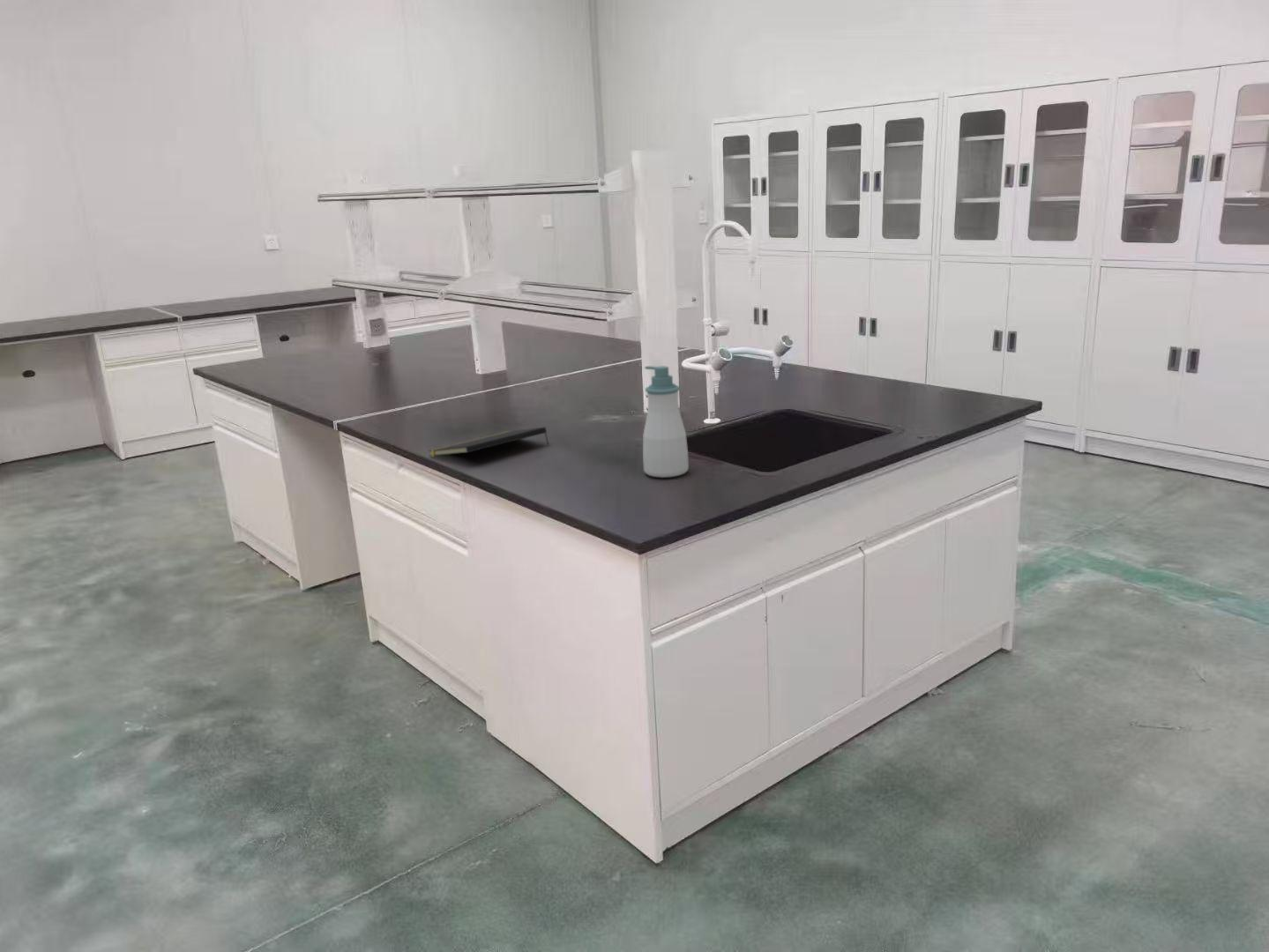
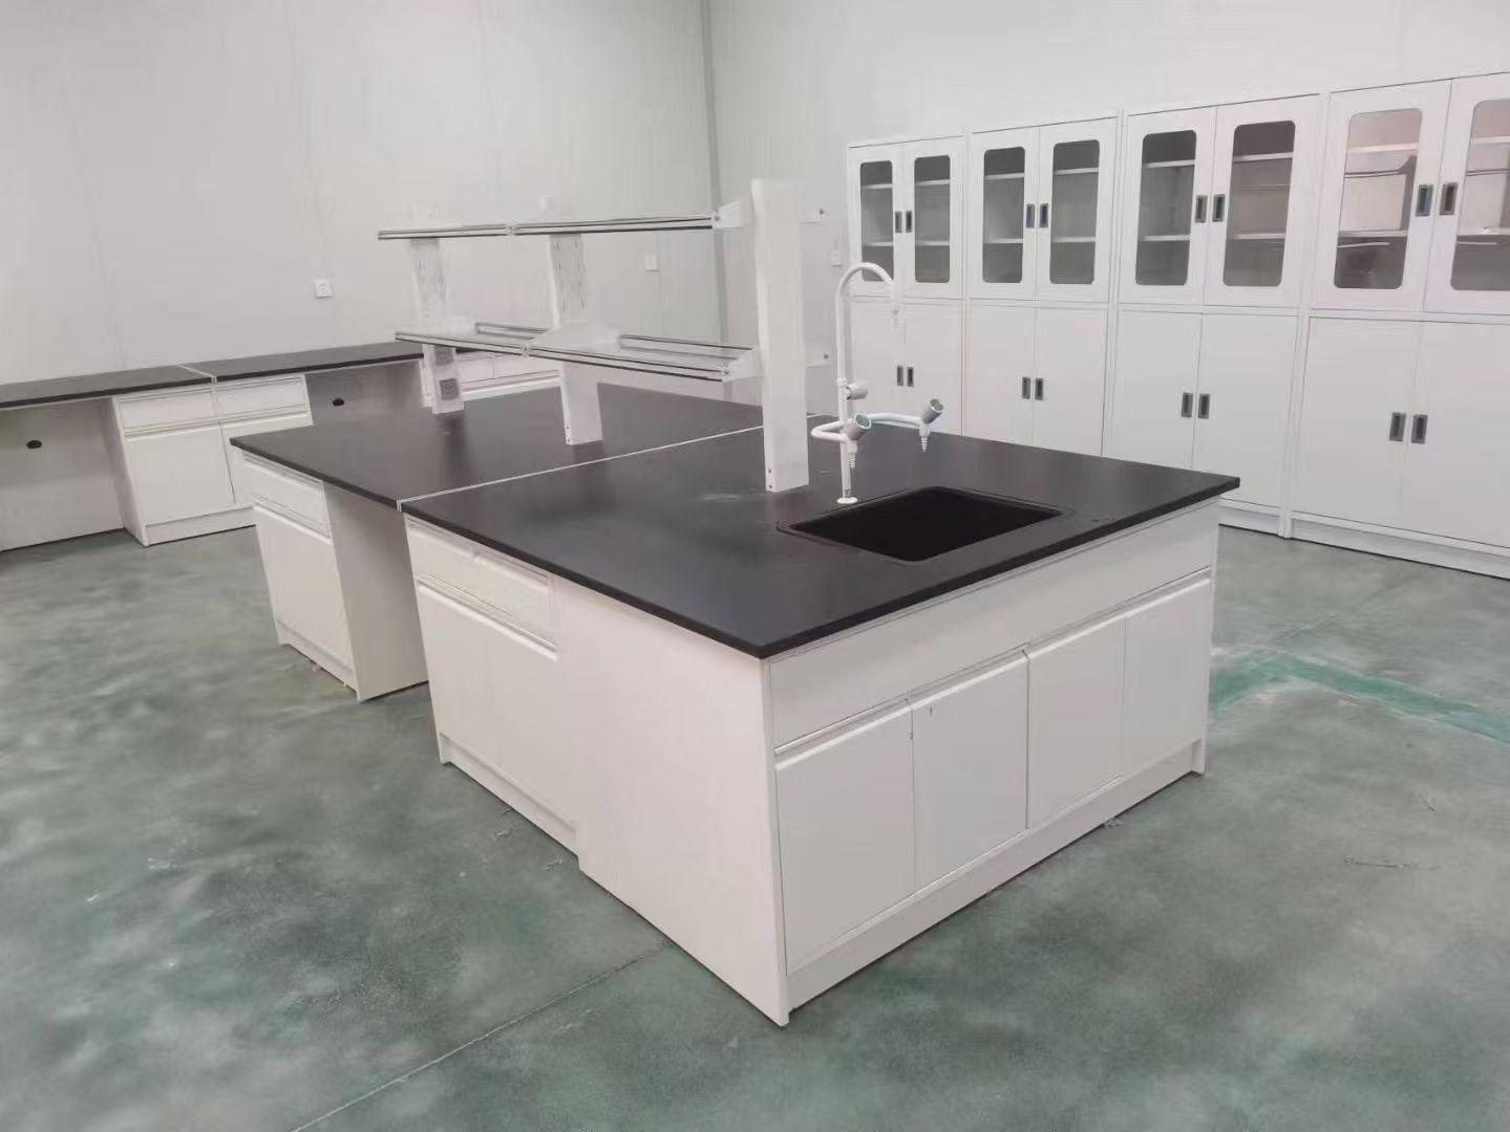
- soap bottle (663, 420)
- notepad (488, 442)
